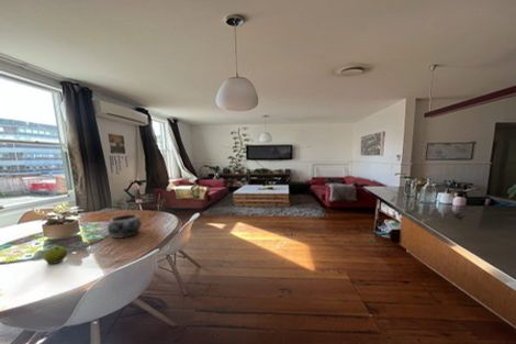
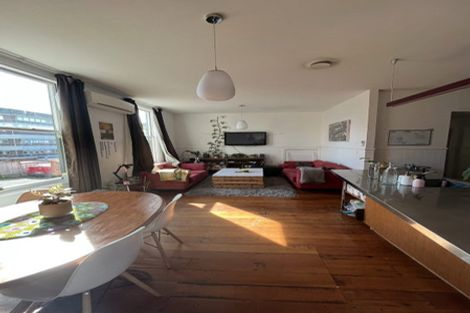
- fruit (55, 254)
- decorative bowl (124, 225)
